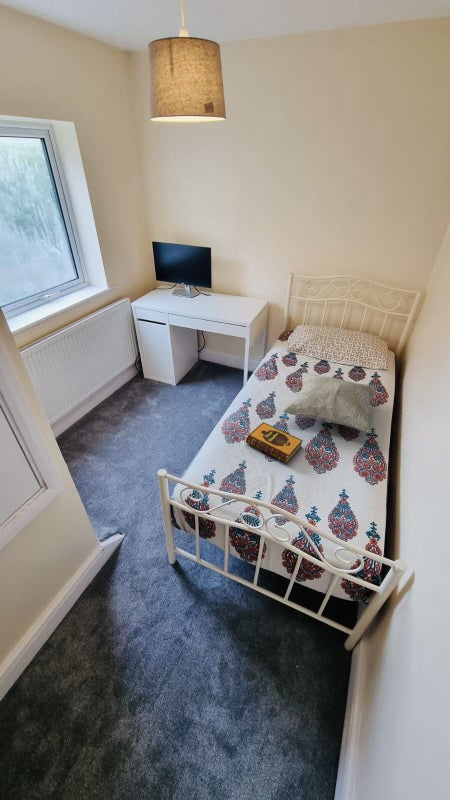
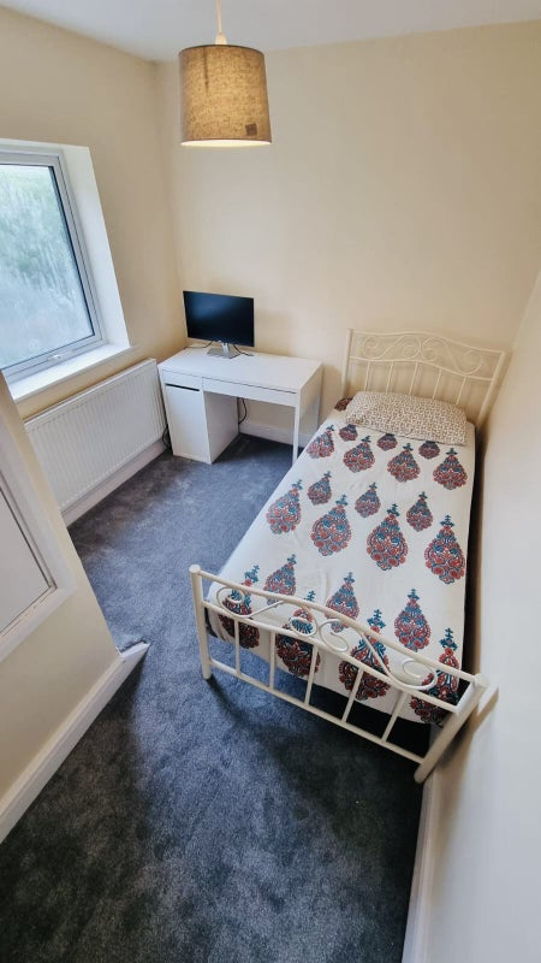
- hardback book (273, 442)
- decorative pillow (332, 399)
